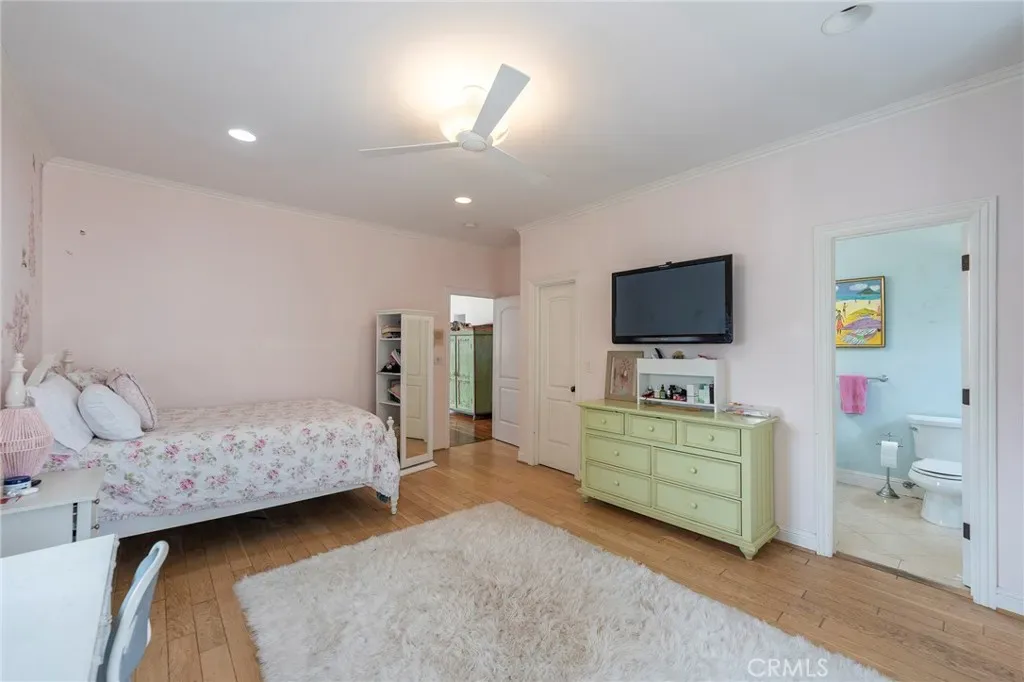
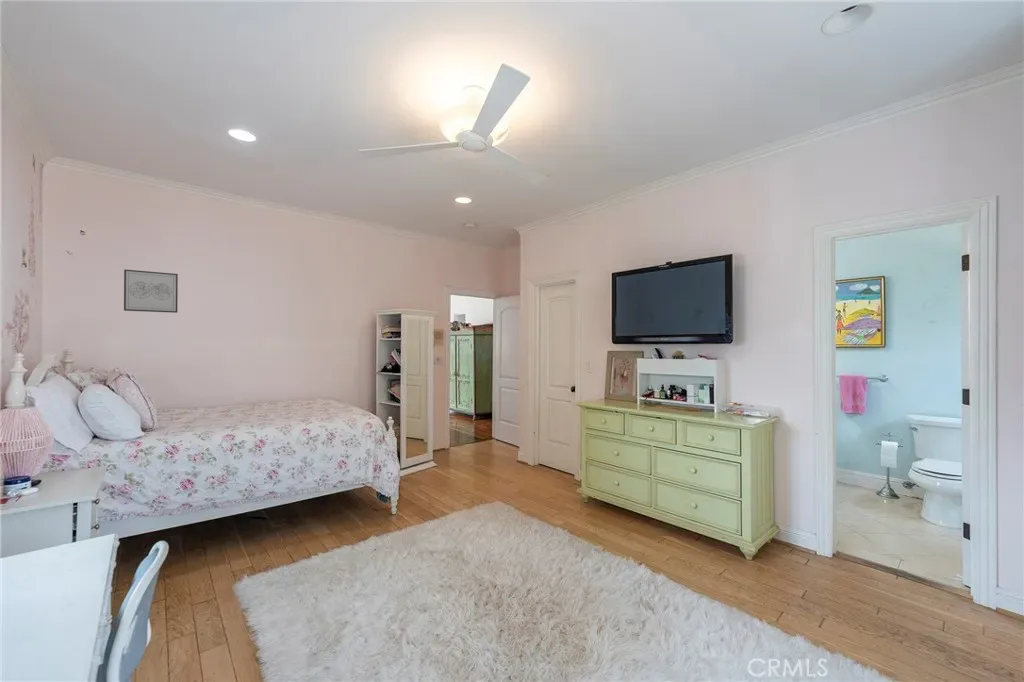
+ wall art (151, 291)
